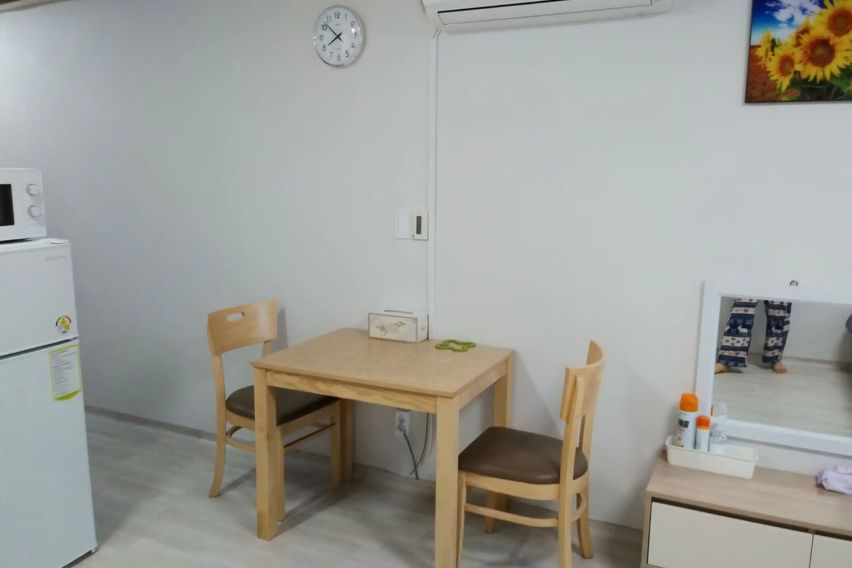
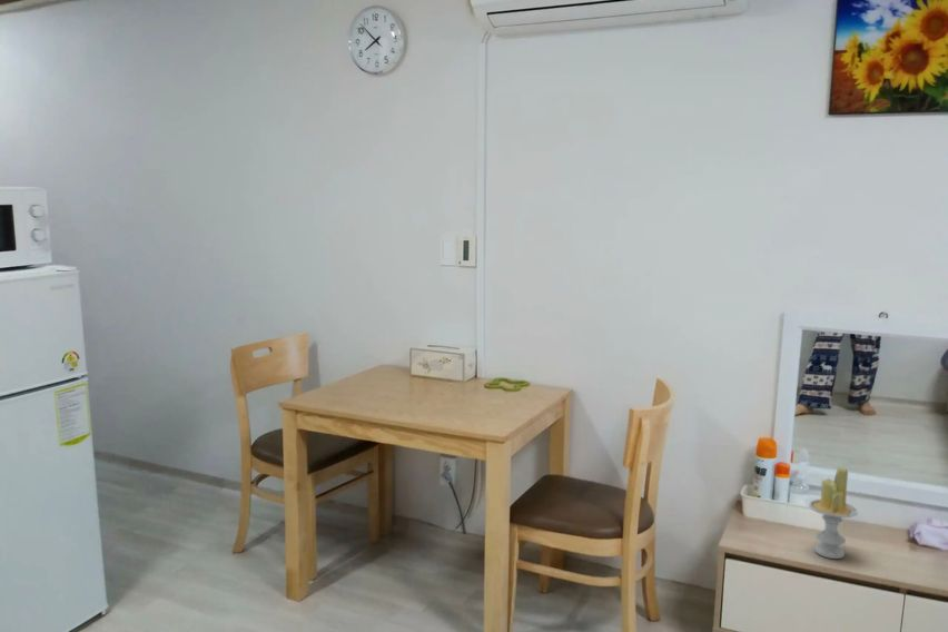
+ candle (832, 510)
